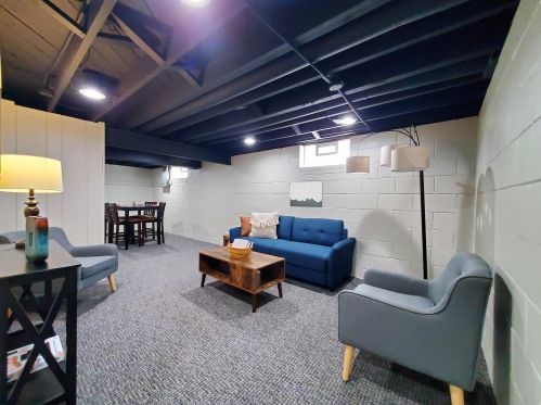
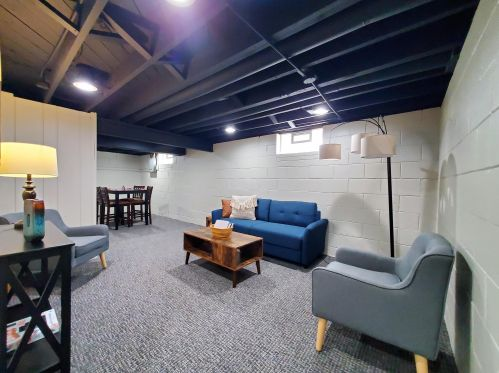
- wall art (305, 194)
